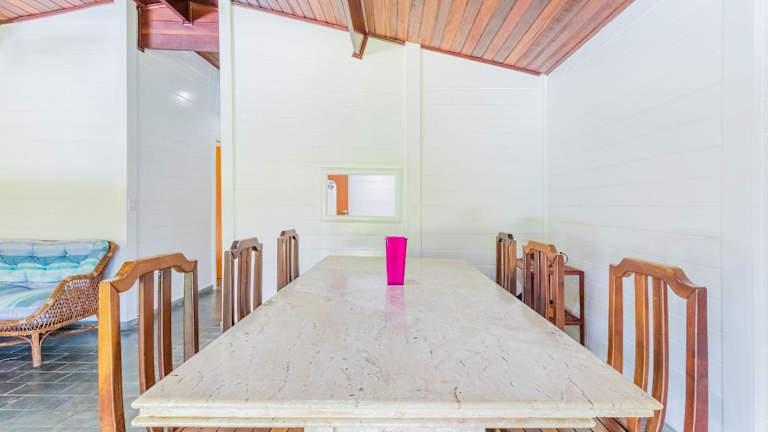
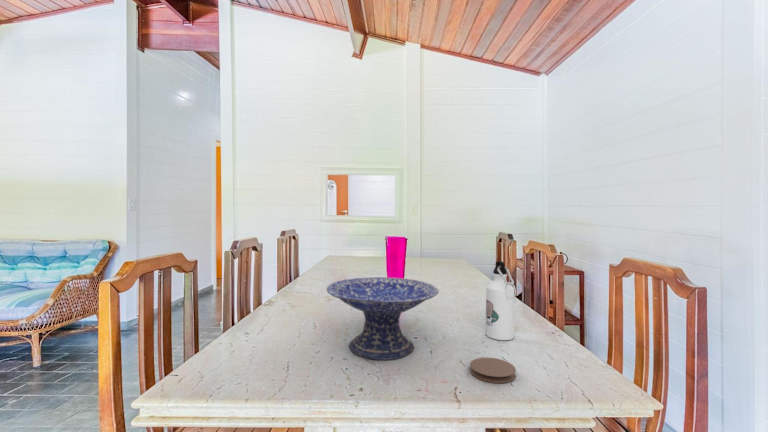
+ coaster (492, 369)
+ water bottle (503, 300)
+ decorative bowl (382, 316)
